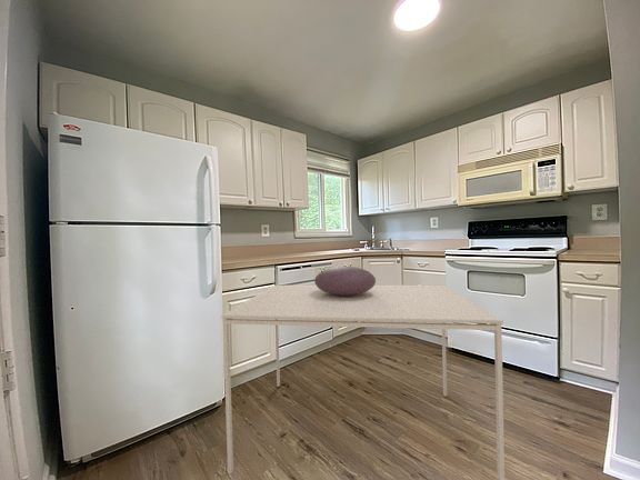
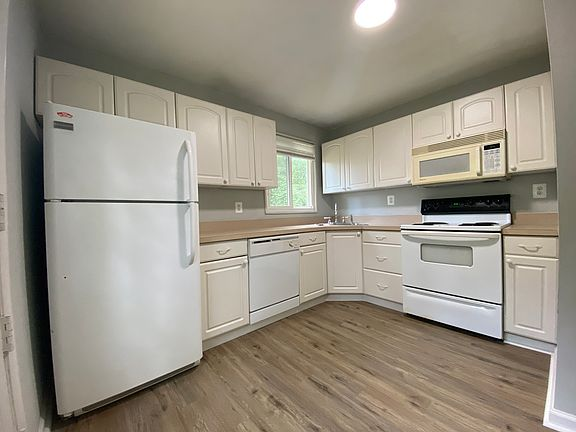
- dining table (354, 326)
- decorative bowl (344, 280)
